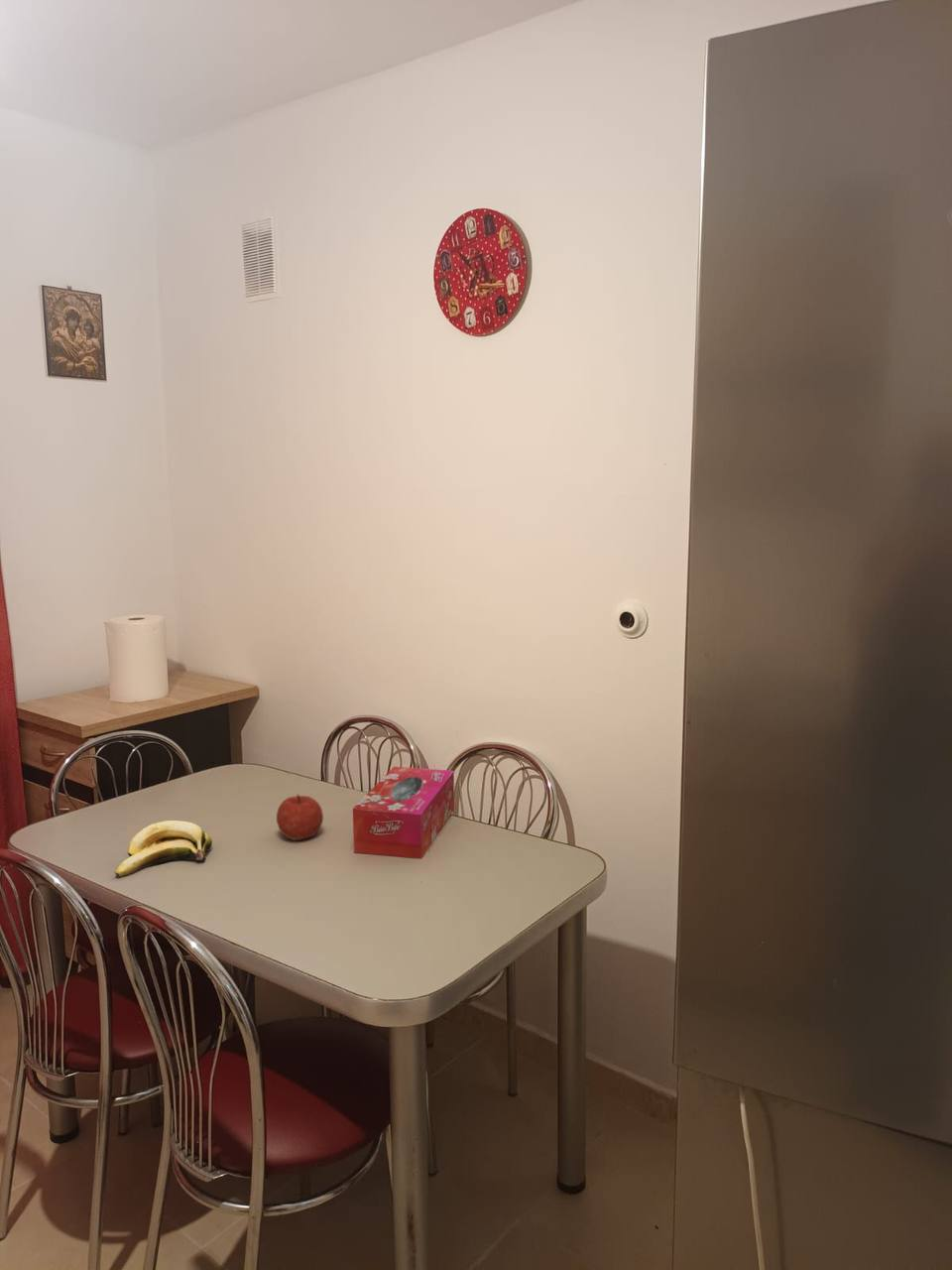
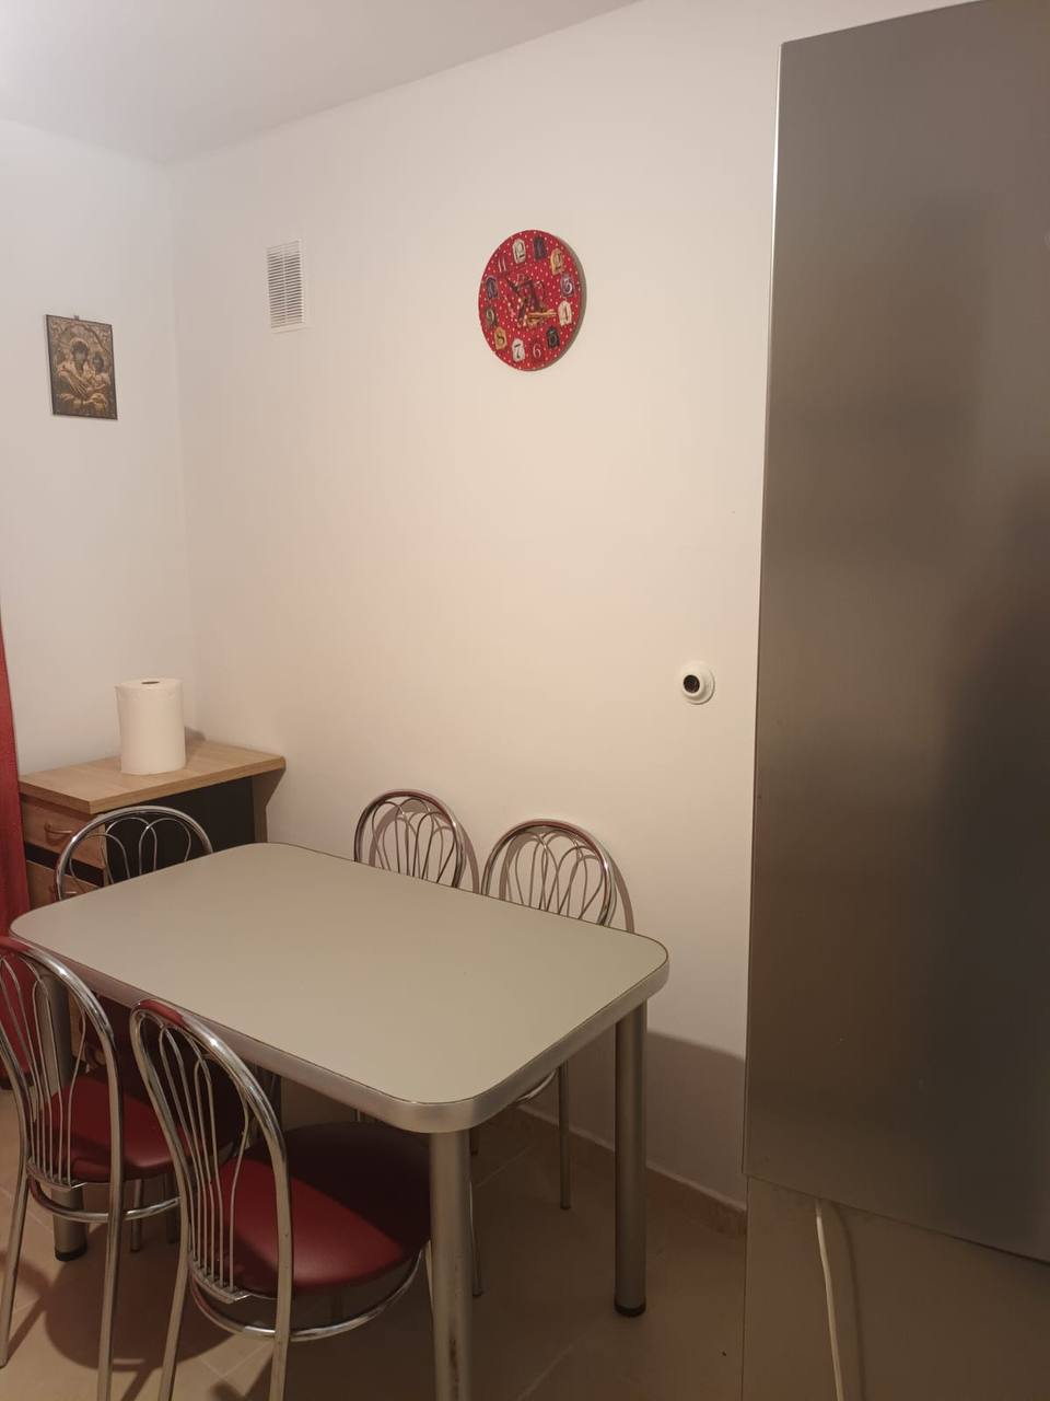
- fruit (298, 815)
- tissue box (407, 809)
- banana (167, 845)
